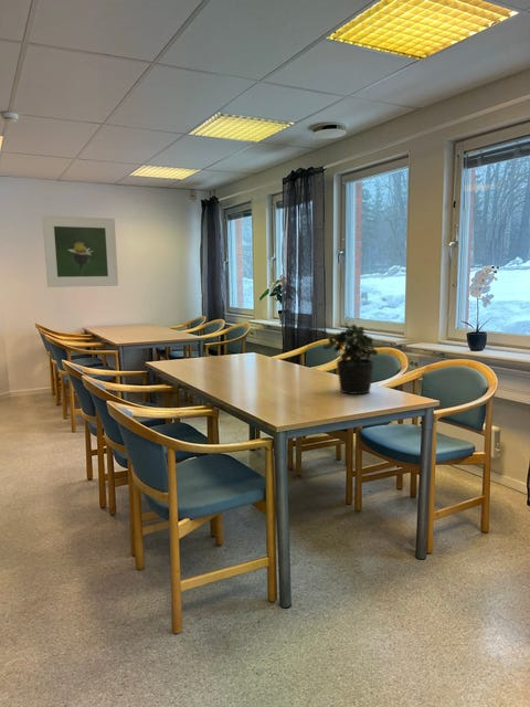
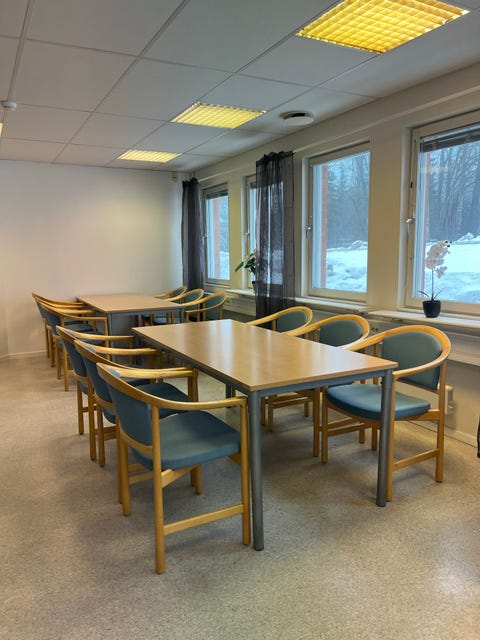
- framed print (81, 252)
- potted plant (351, 357)
